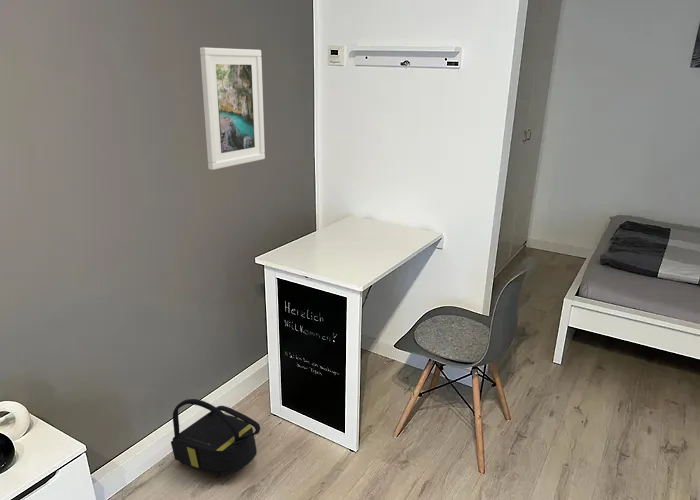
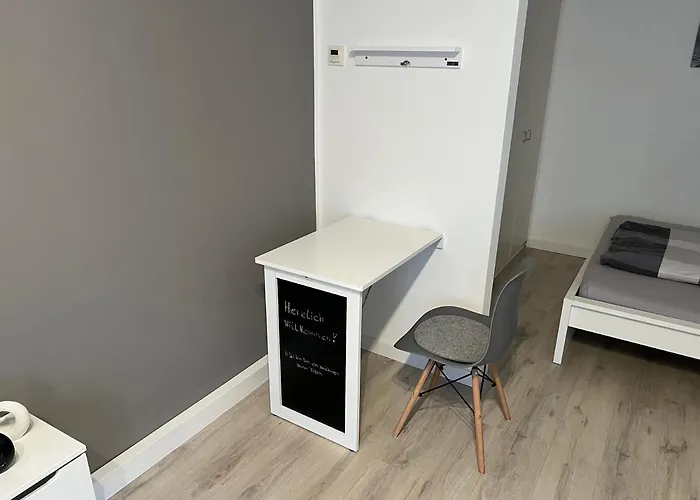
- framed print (235, 108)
- backpack (222, 432)
